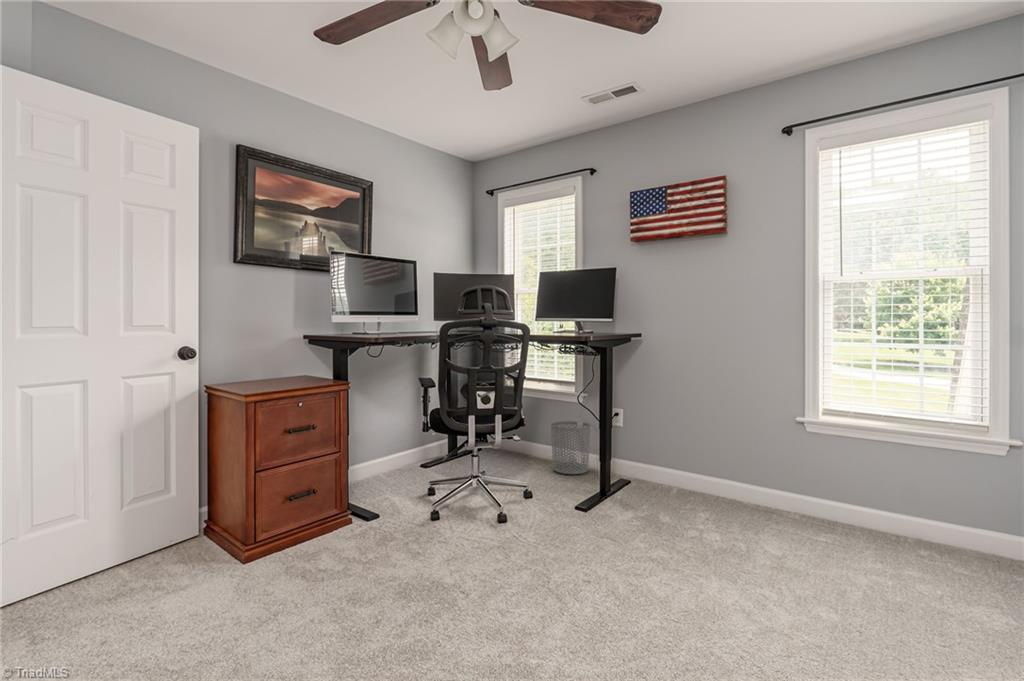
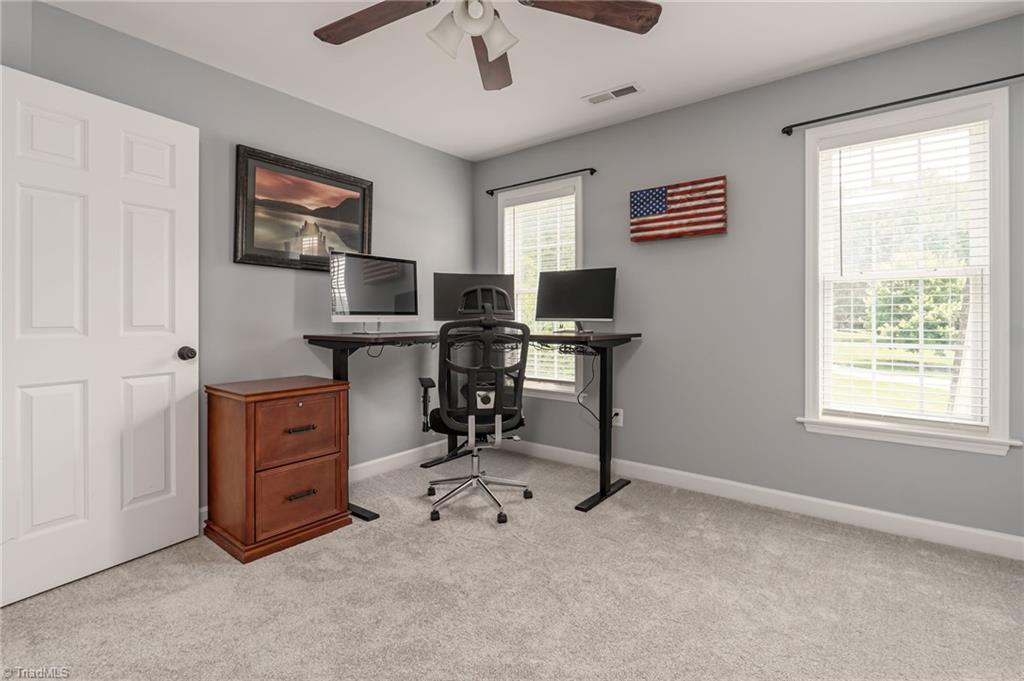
- waste bin (570, 447)
